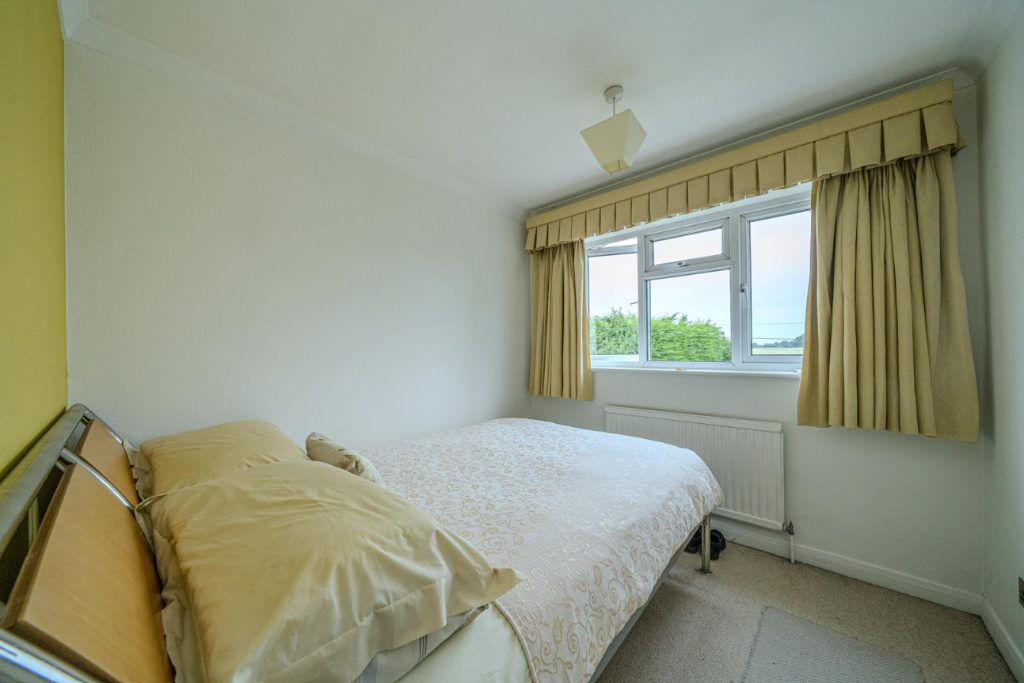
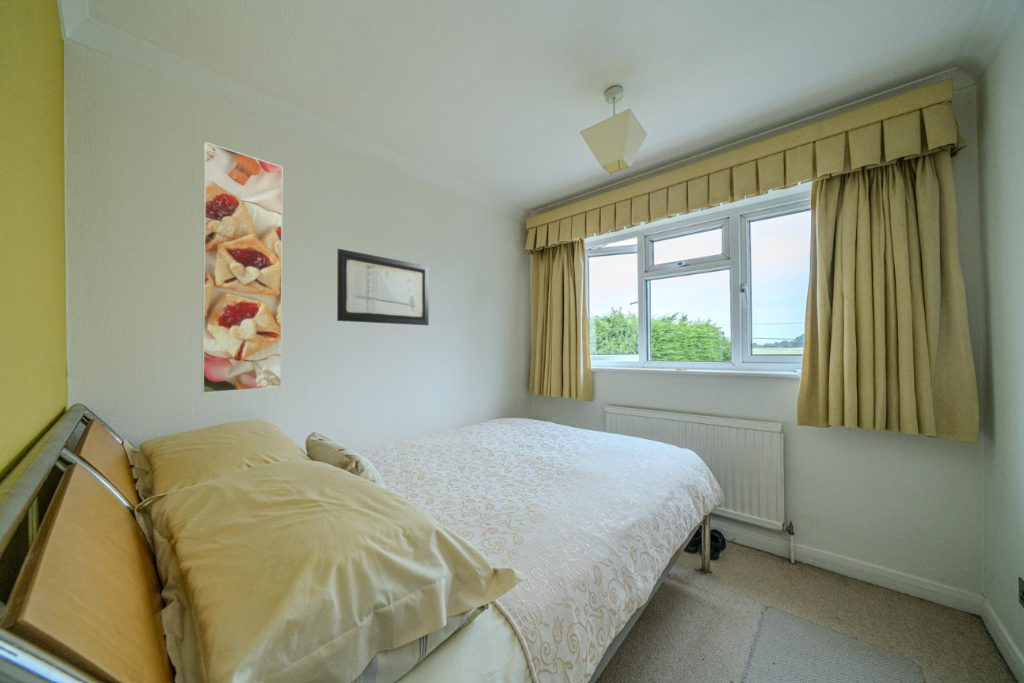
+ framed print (244, 272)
+ wall art (387, 290)
